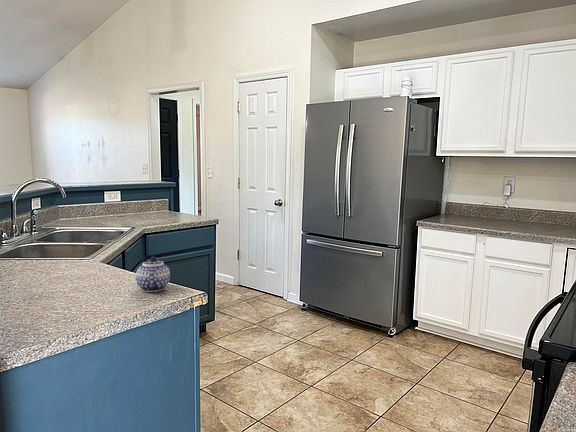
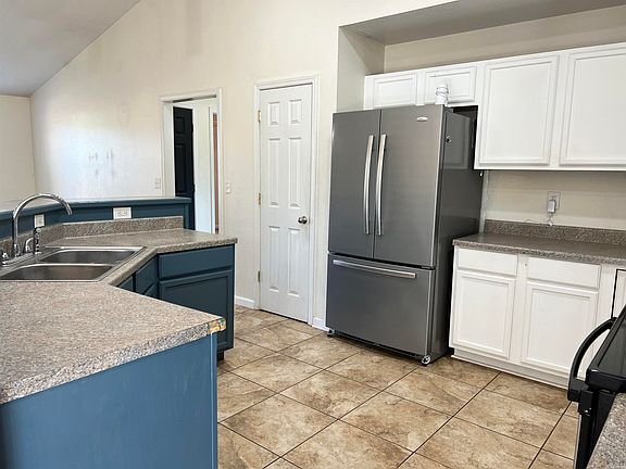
- teapot (153, 273)
